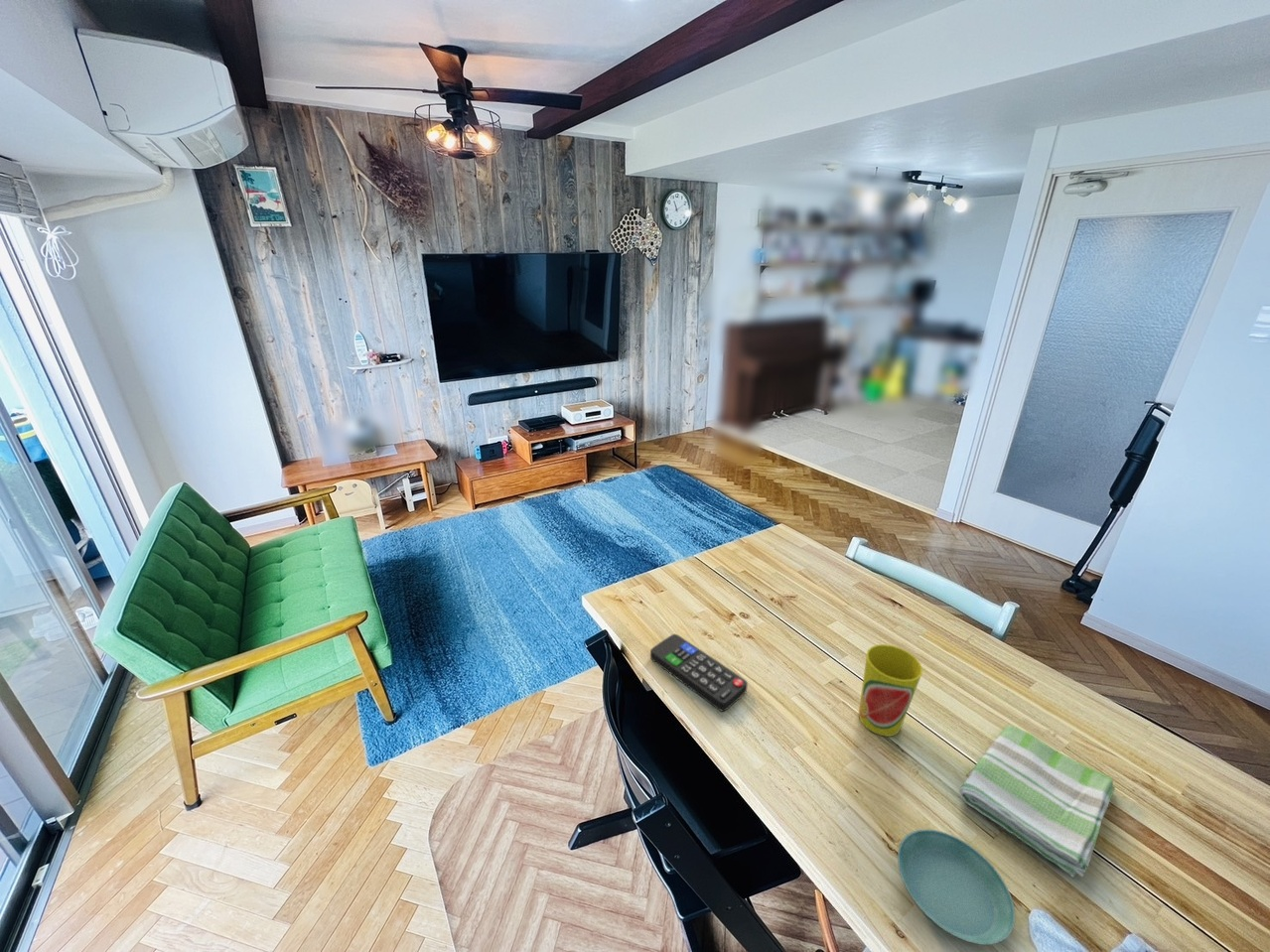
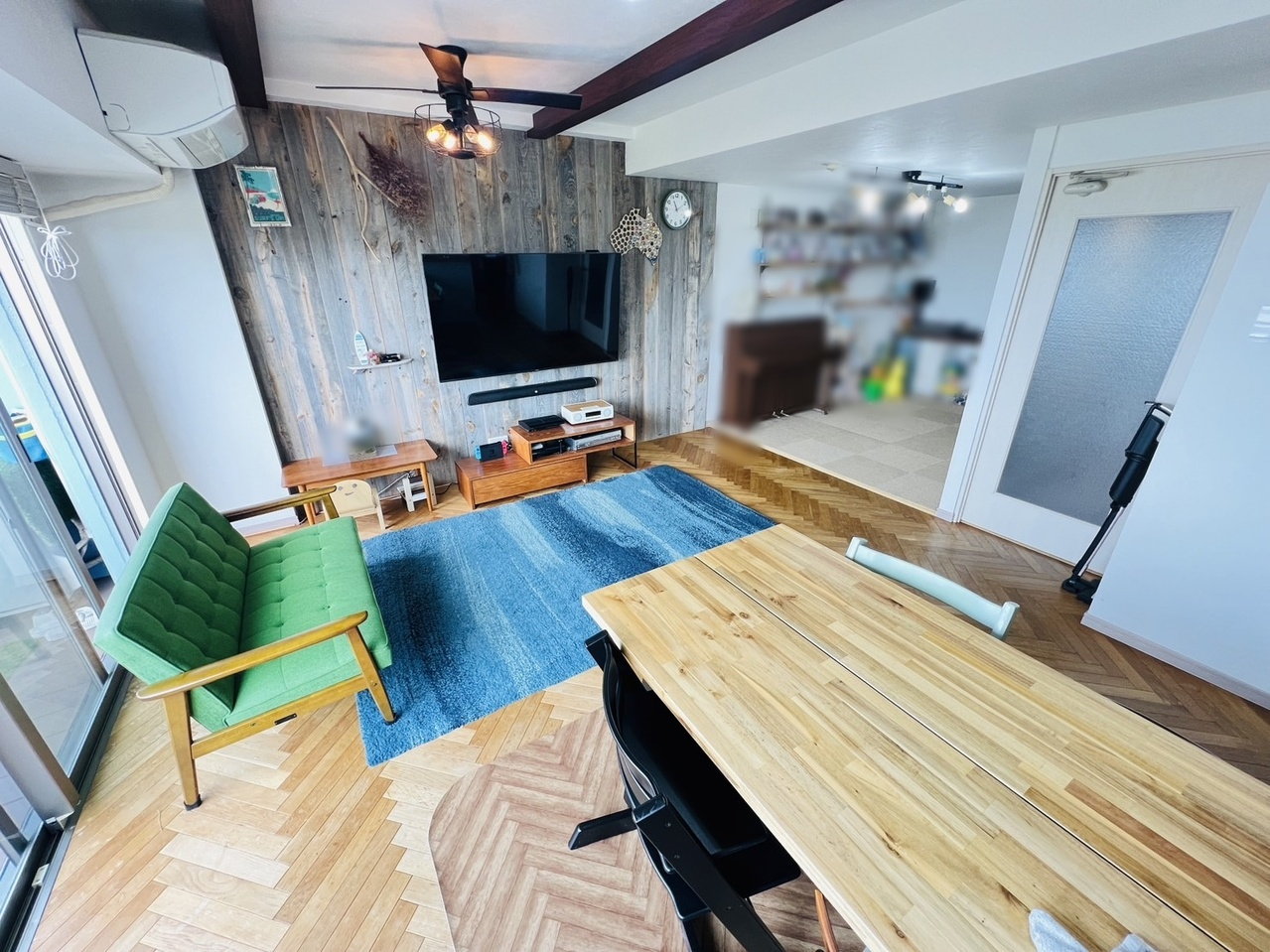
- remote control (696, 668)
- dish towel (1039, 787)
- saucer (951, 886)
- cup (886, 691)
